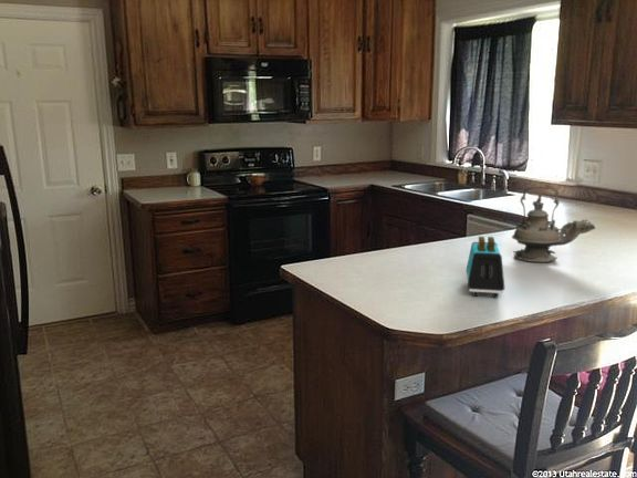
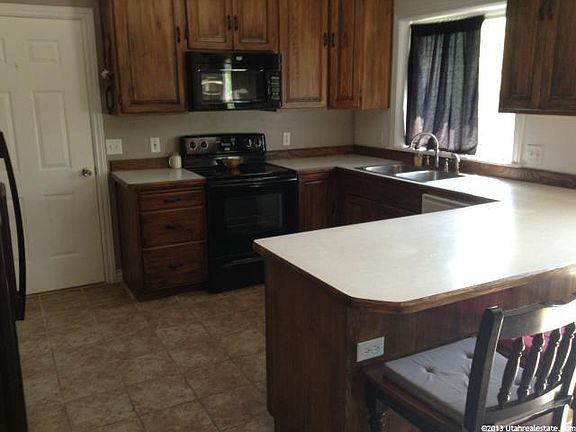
- toaster (484, 263)
- teapot (553, 222)
